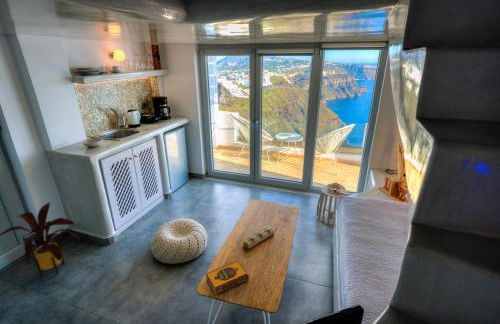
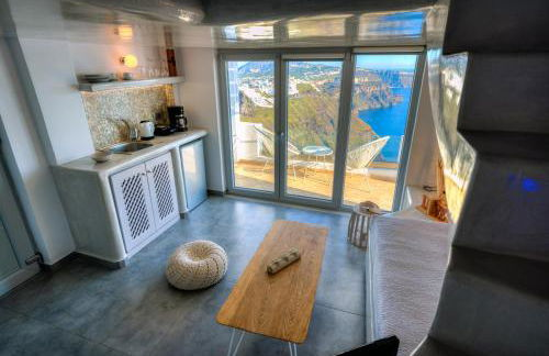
- hardback book (227, 277)
- house plant (41, 243)
